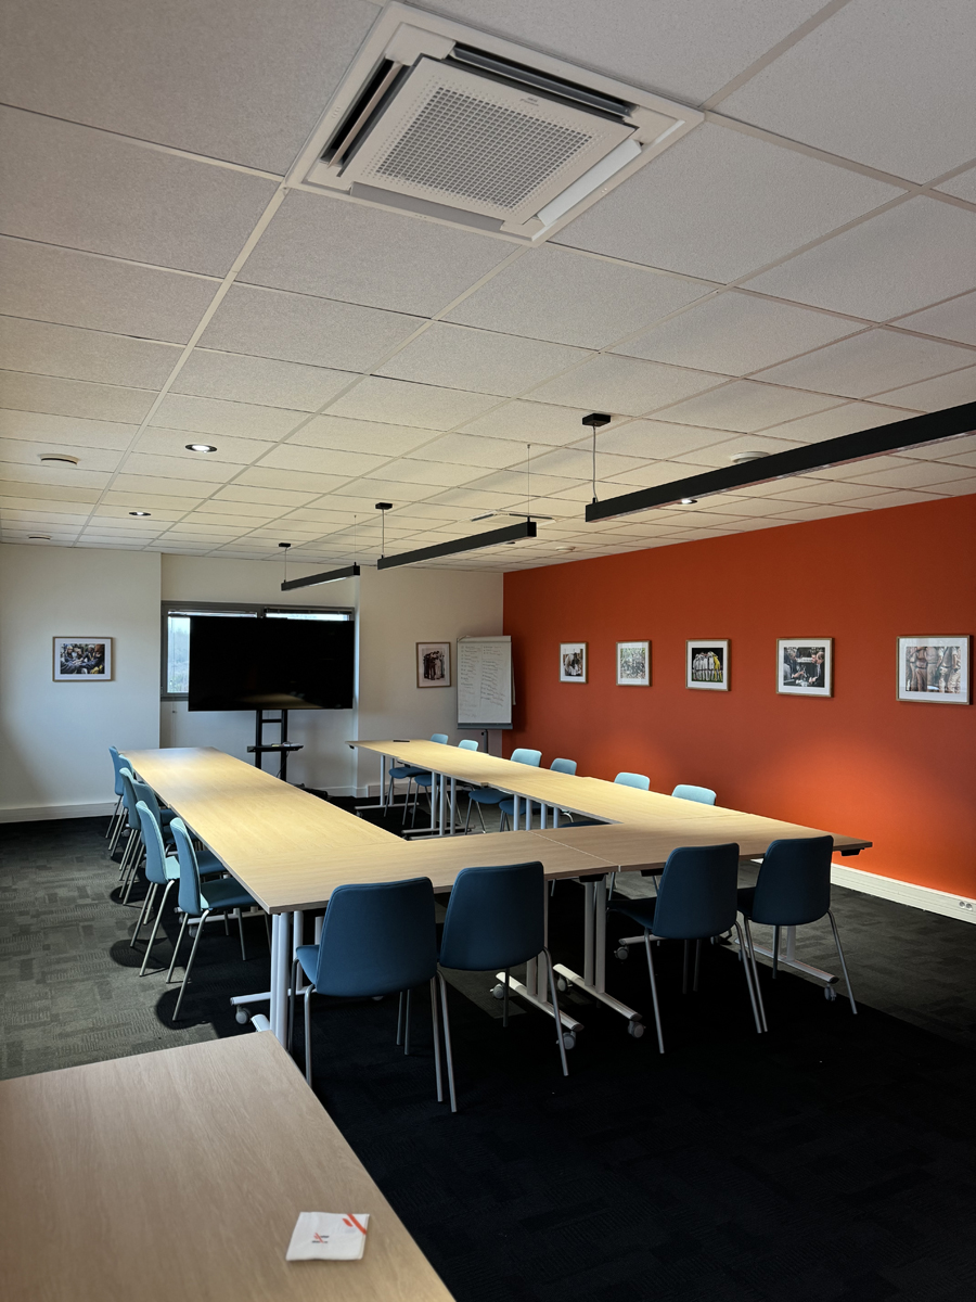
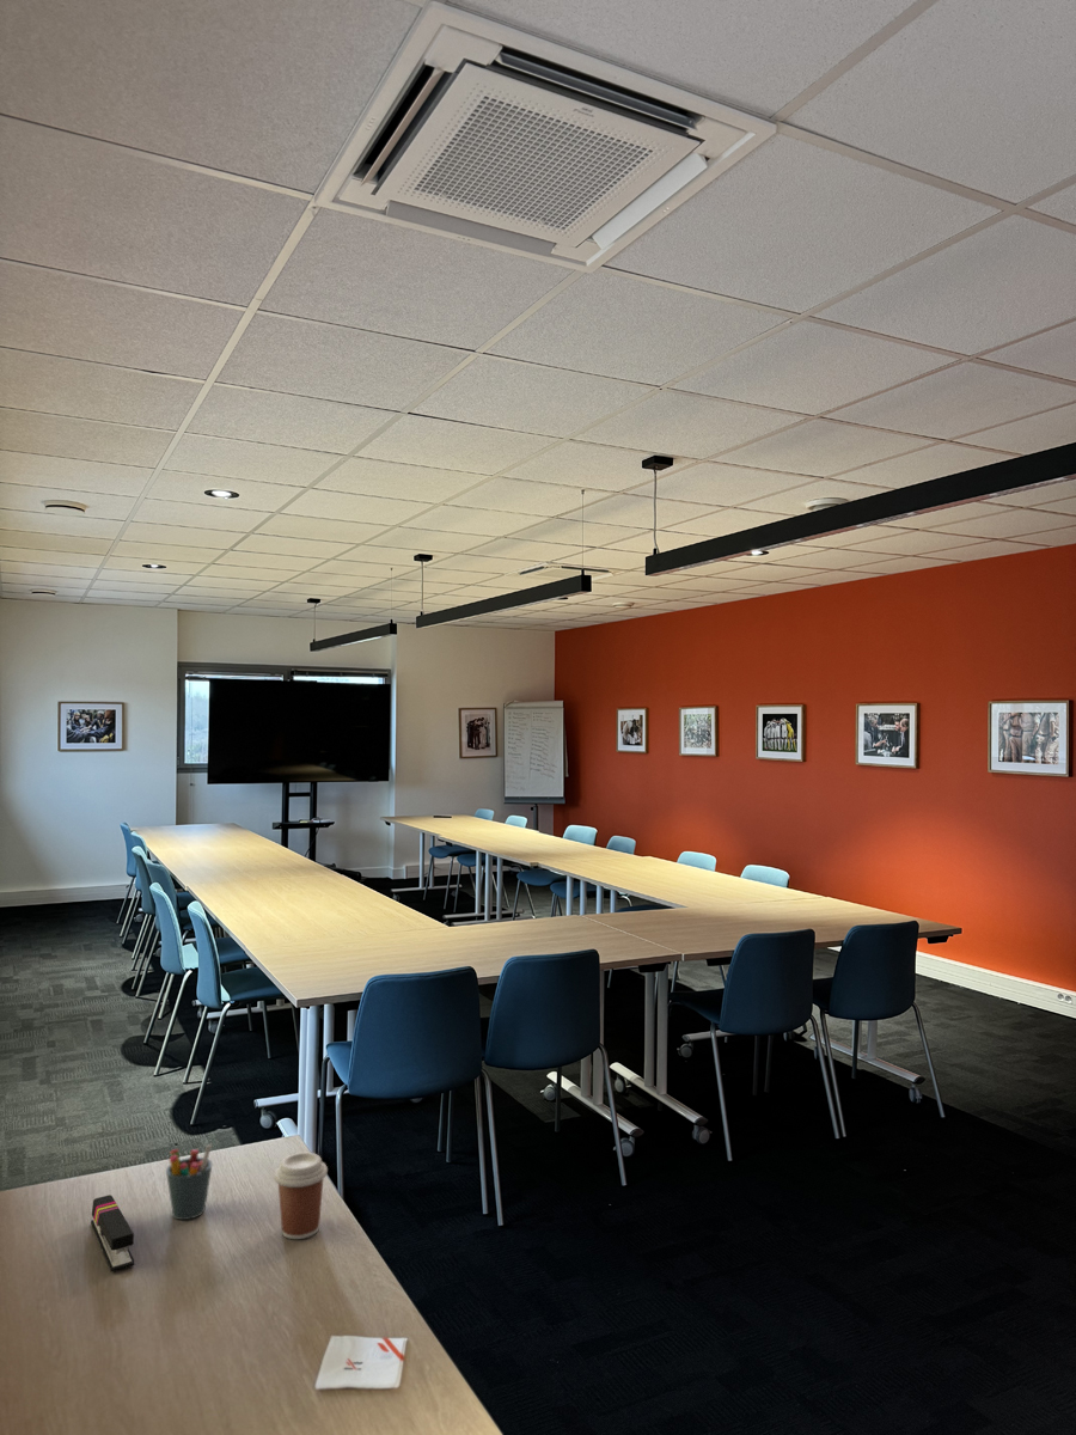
+ pen holder (188, 1177)
+ stapler (111, 1228)
+ coffee cup (300, 1195)
